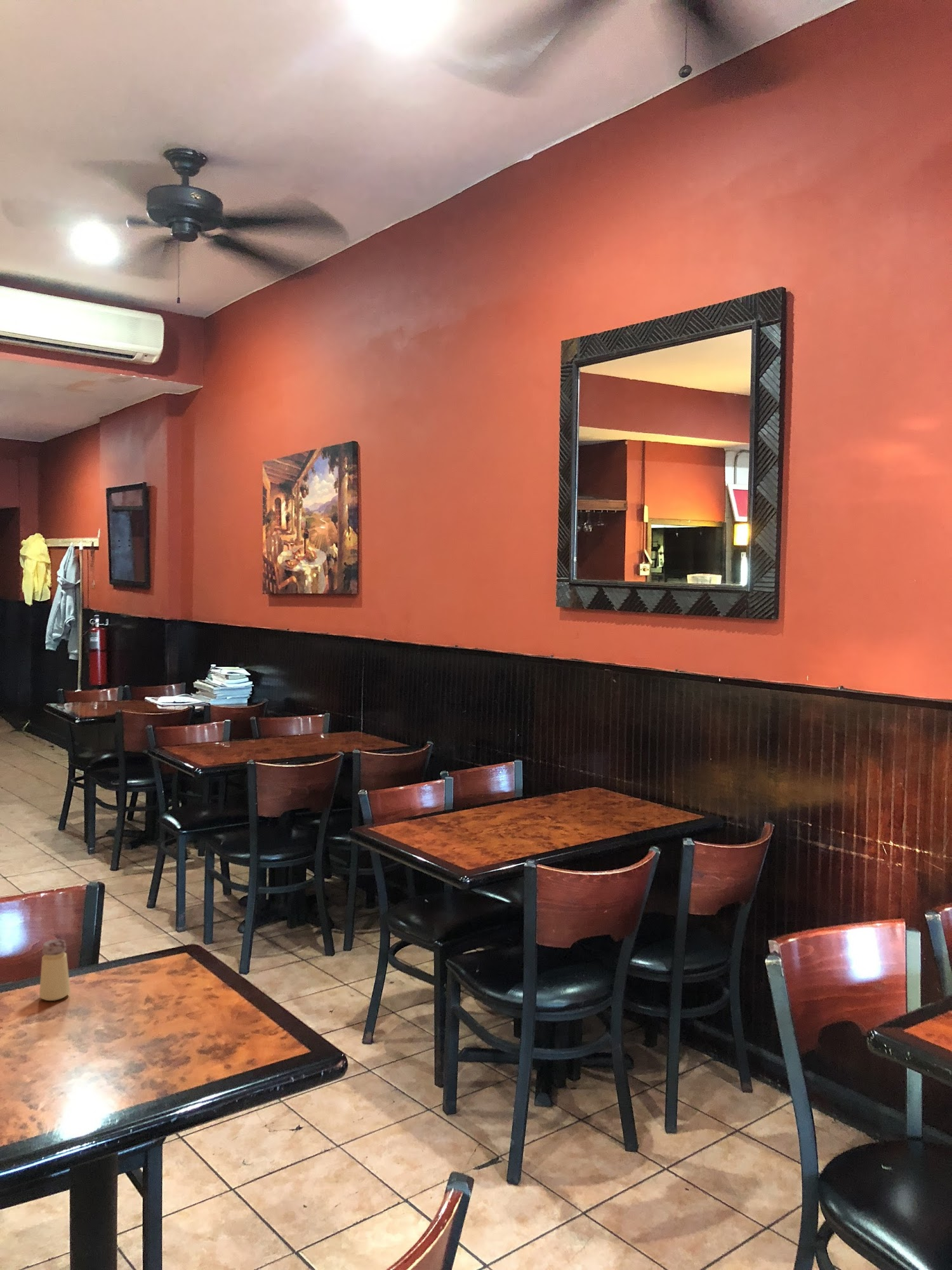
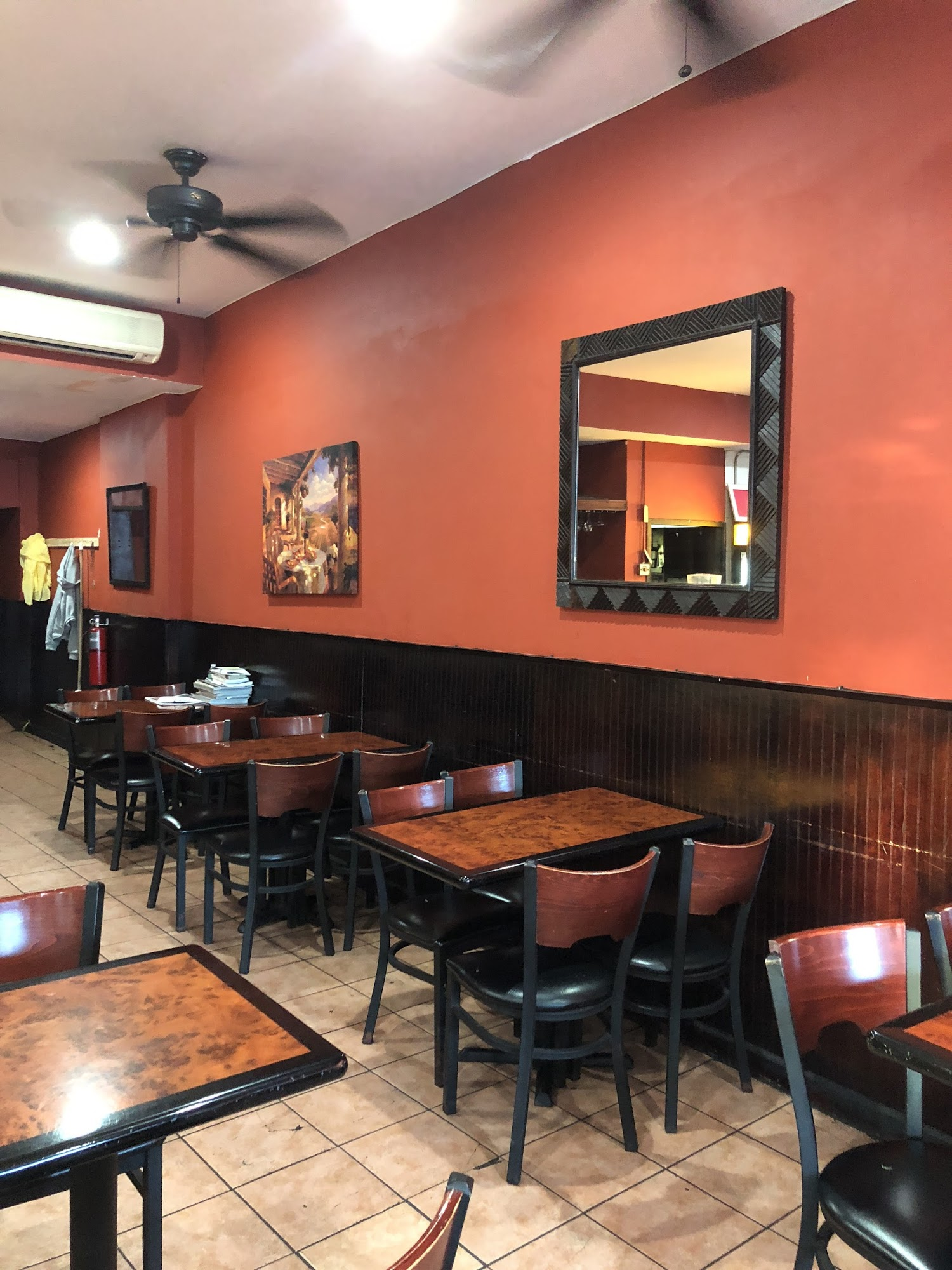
- saltshaker (54, 968)
